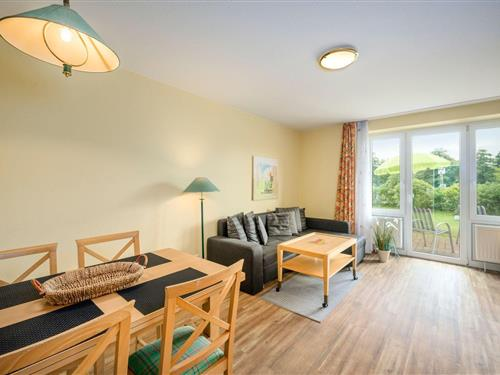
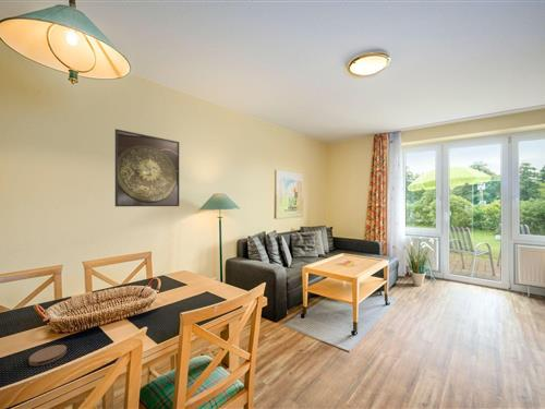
+ coaster (48, 354)
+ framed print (149, 171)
